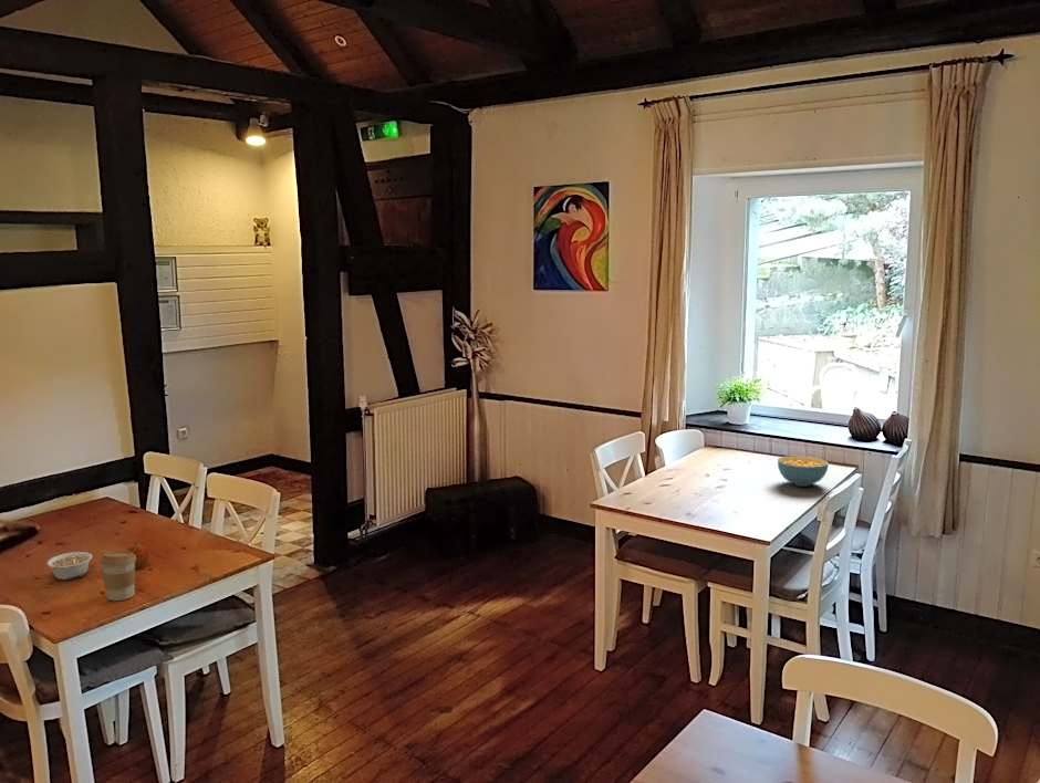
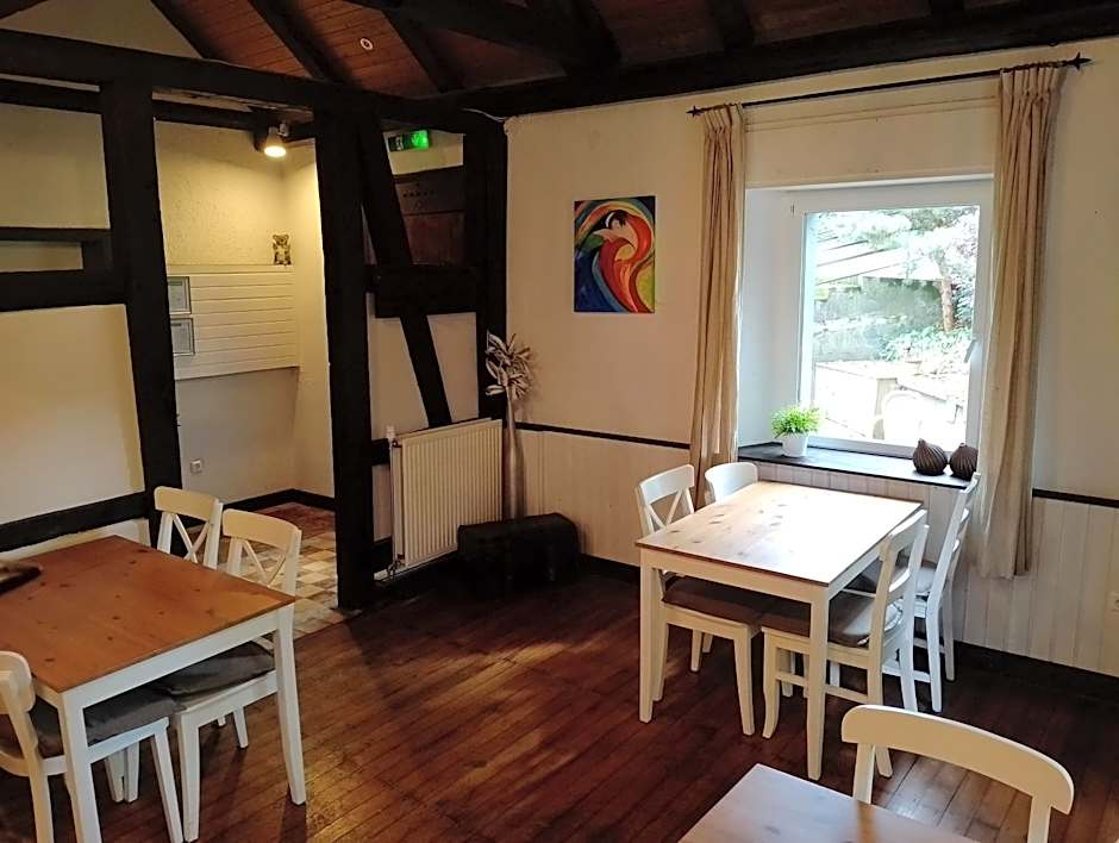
- legume (70, 565)
- coffee cup (118, 574)
- cereal bowl (801, 472)
- fruit (136, 554)
